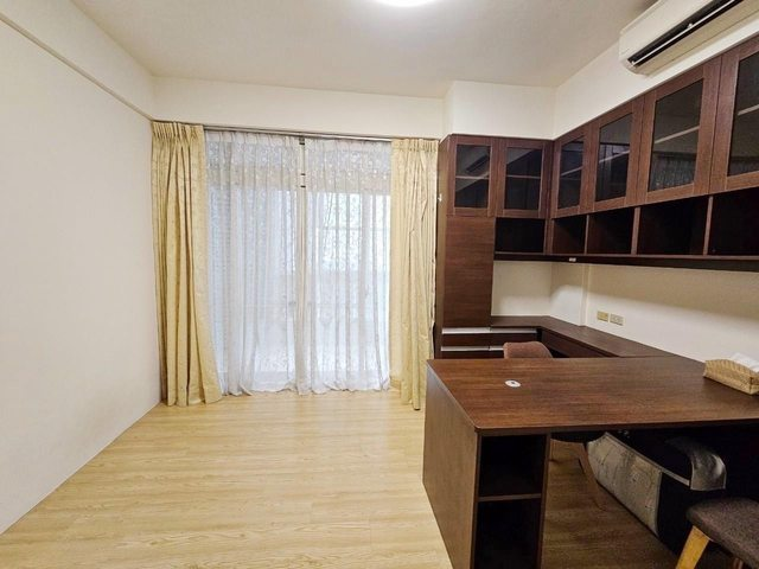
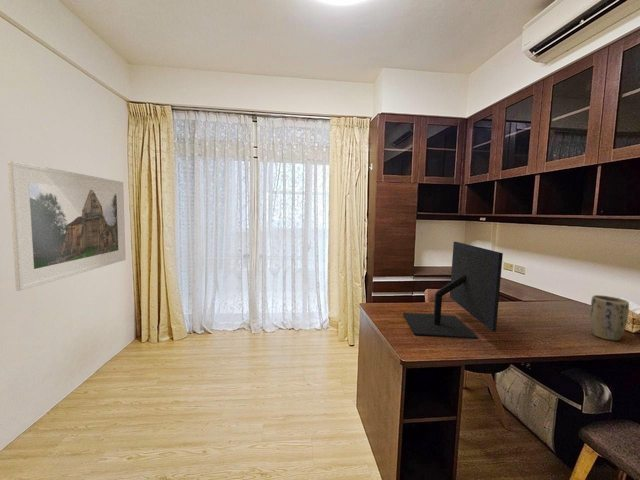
+ monitor (441, 288)
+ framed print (82, 223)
+ plant pot (607, 317)
